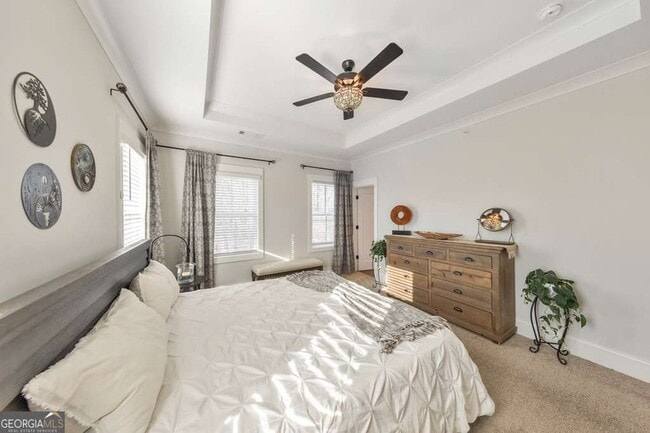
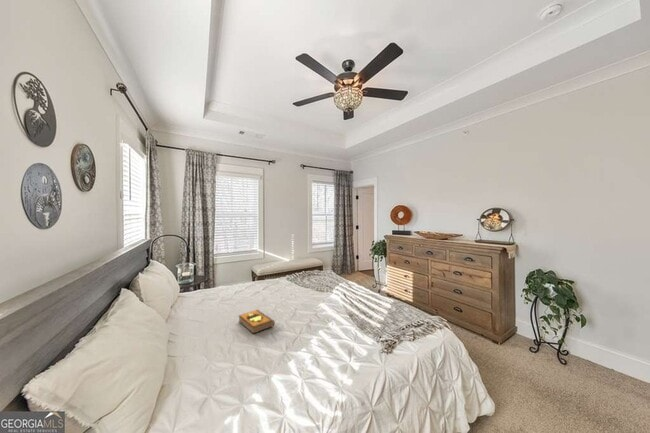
+ hardback book (256, 320)
